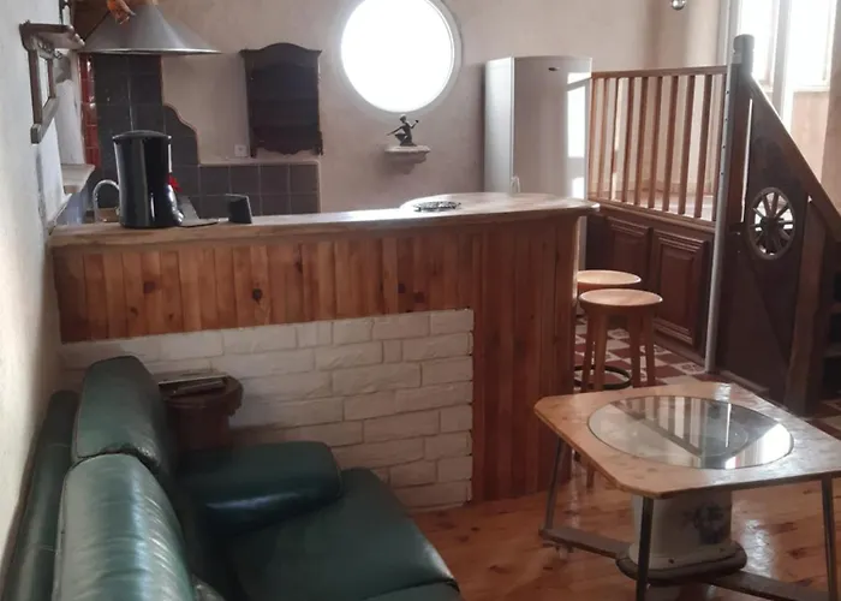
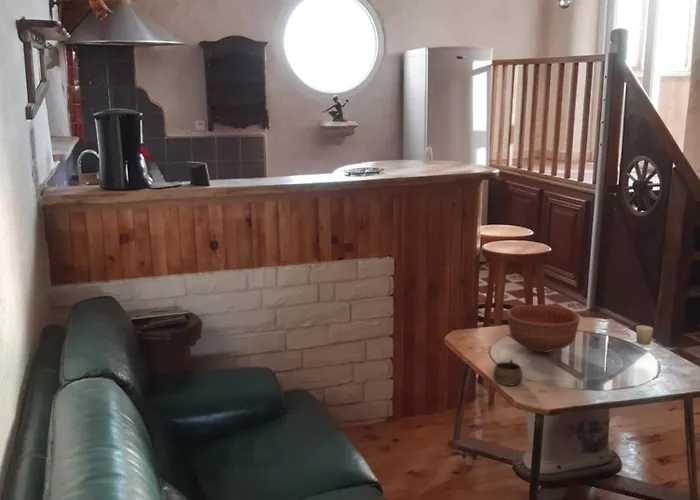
+ bowl (542, 331)
+ candle (643, 341)
+ cup (509, 371)
